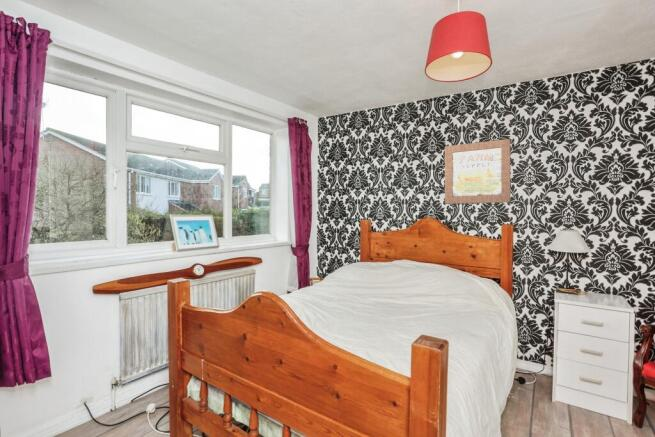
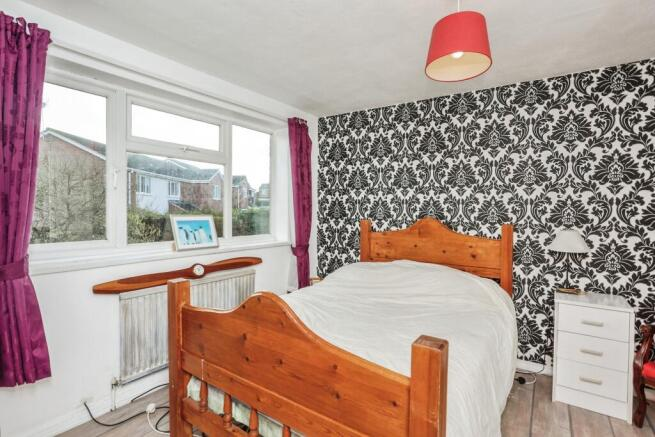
- wall art (476, 173)
